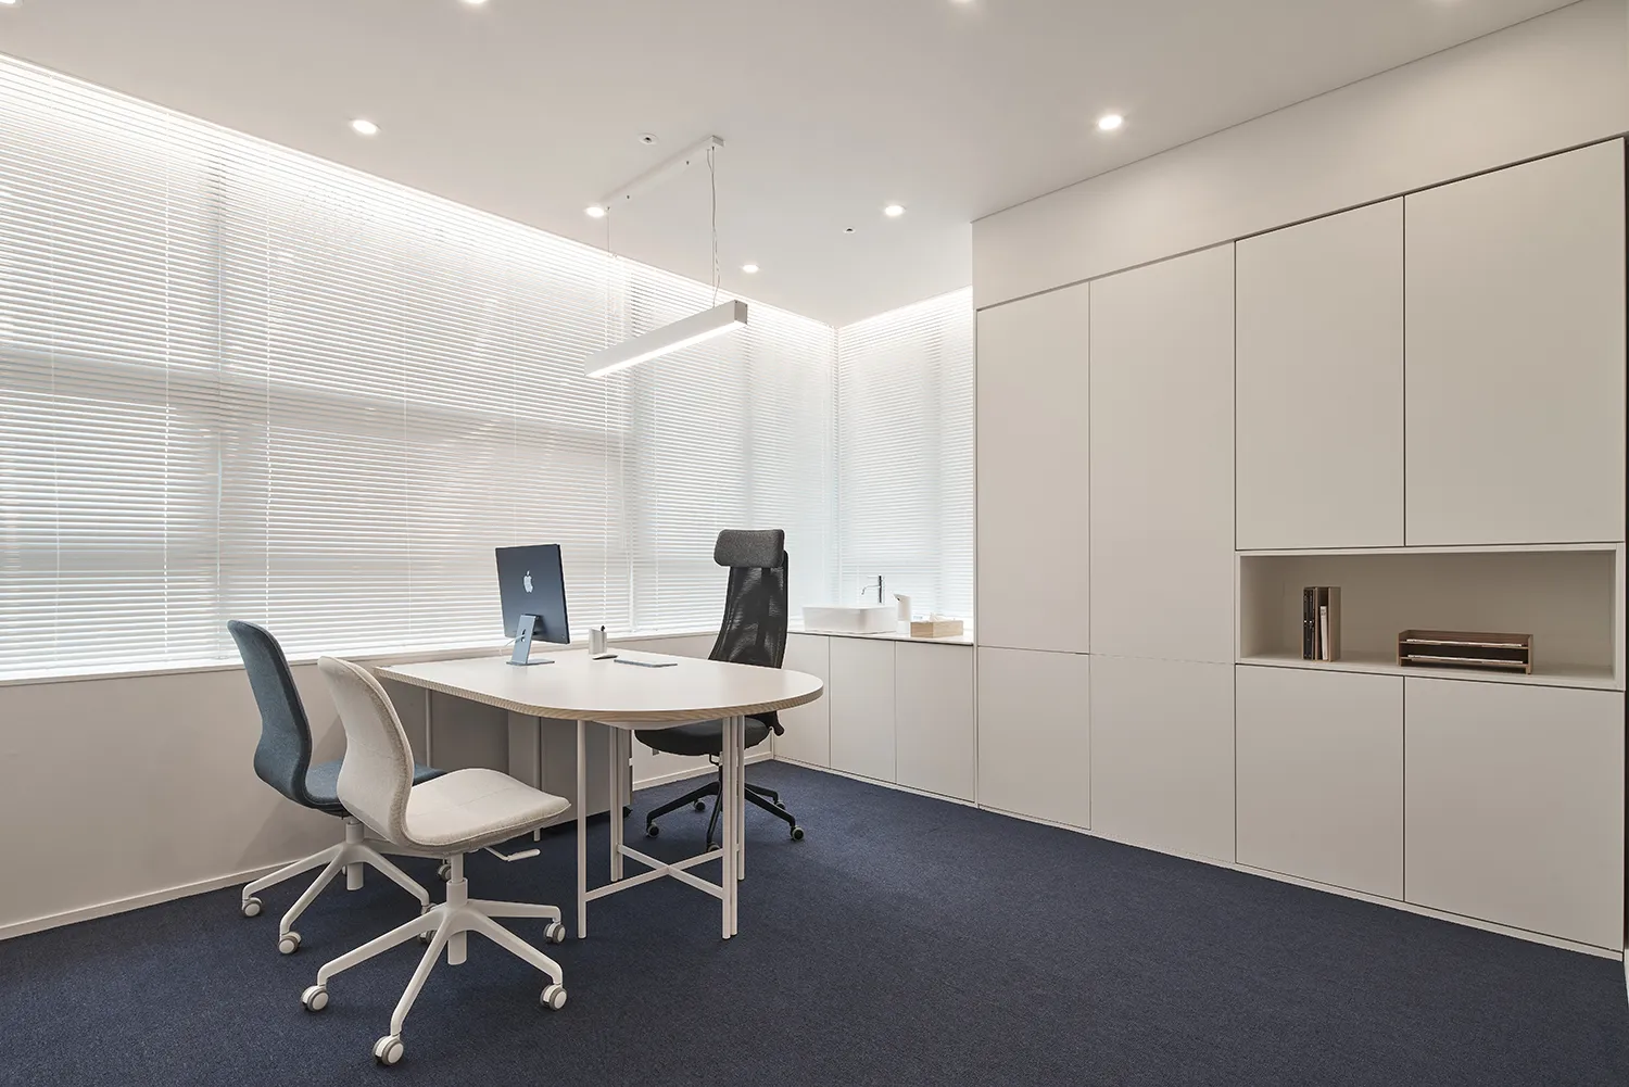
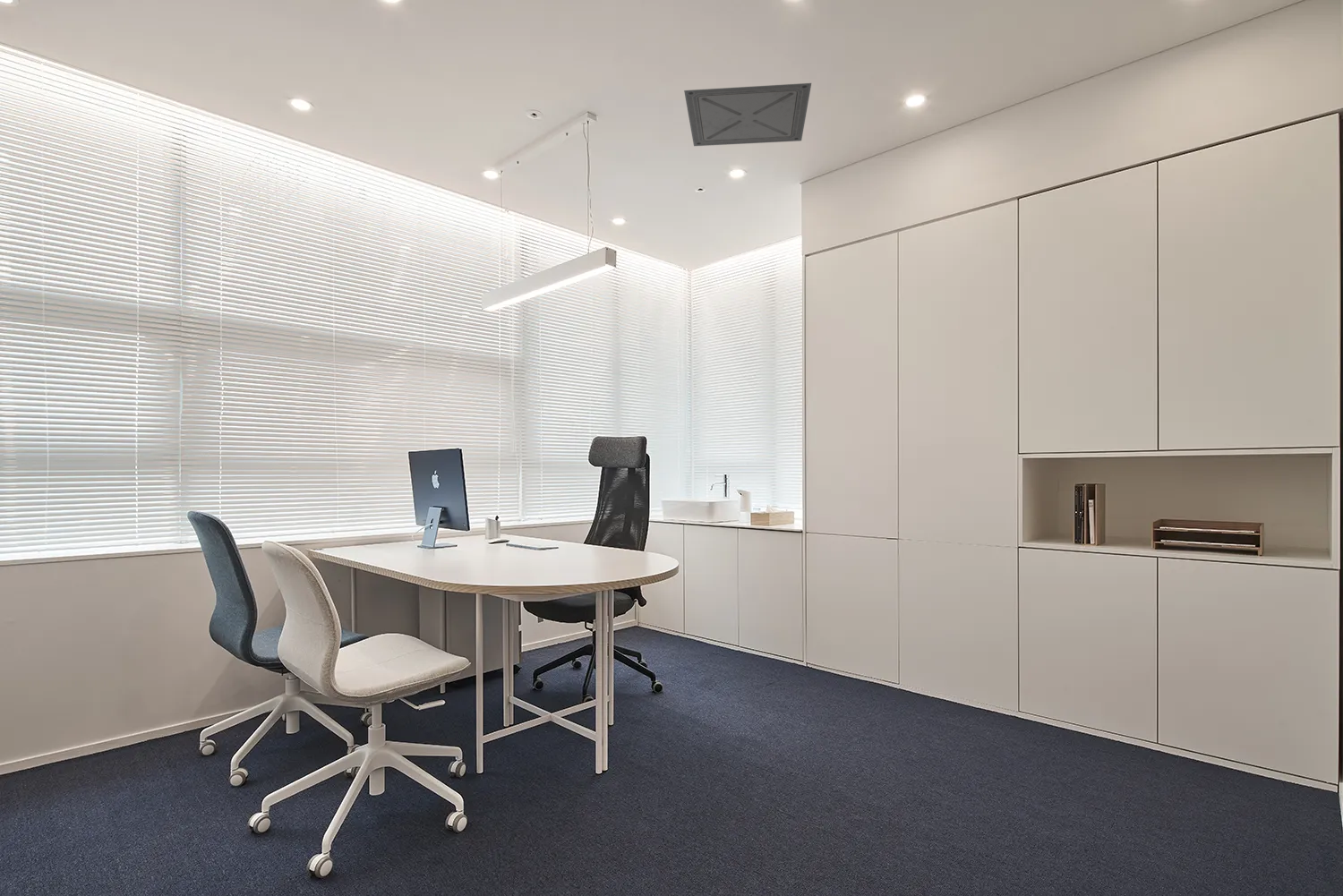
+ ceiling vent (747, 117)
